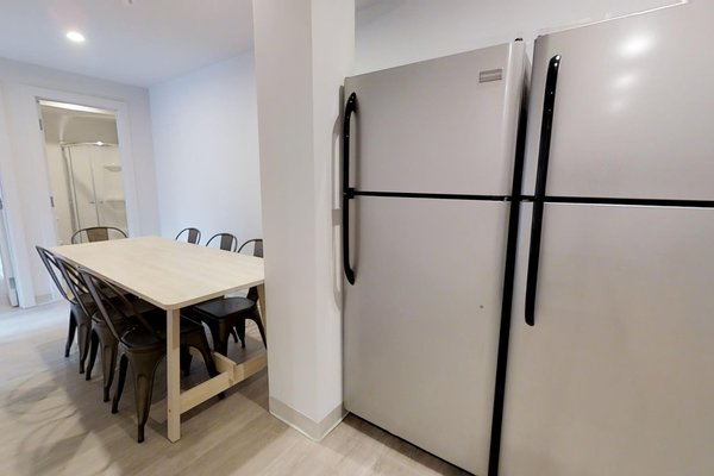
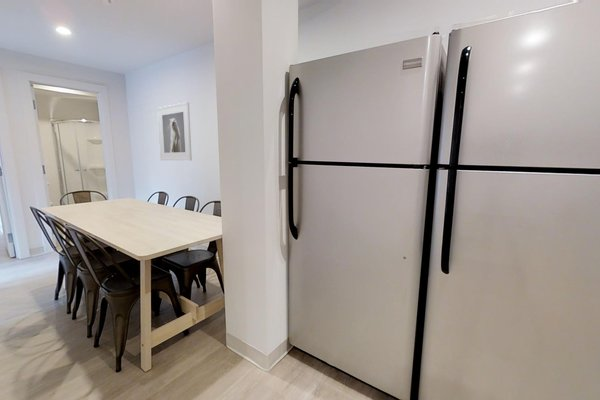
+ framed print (173, 133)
